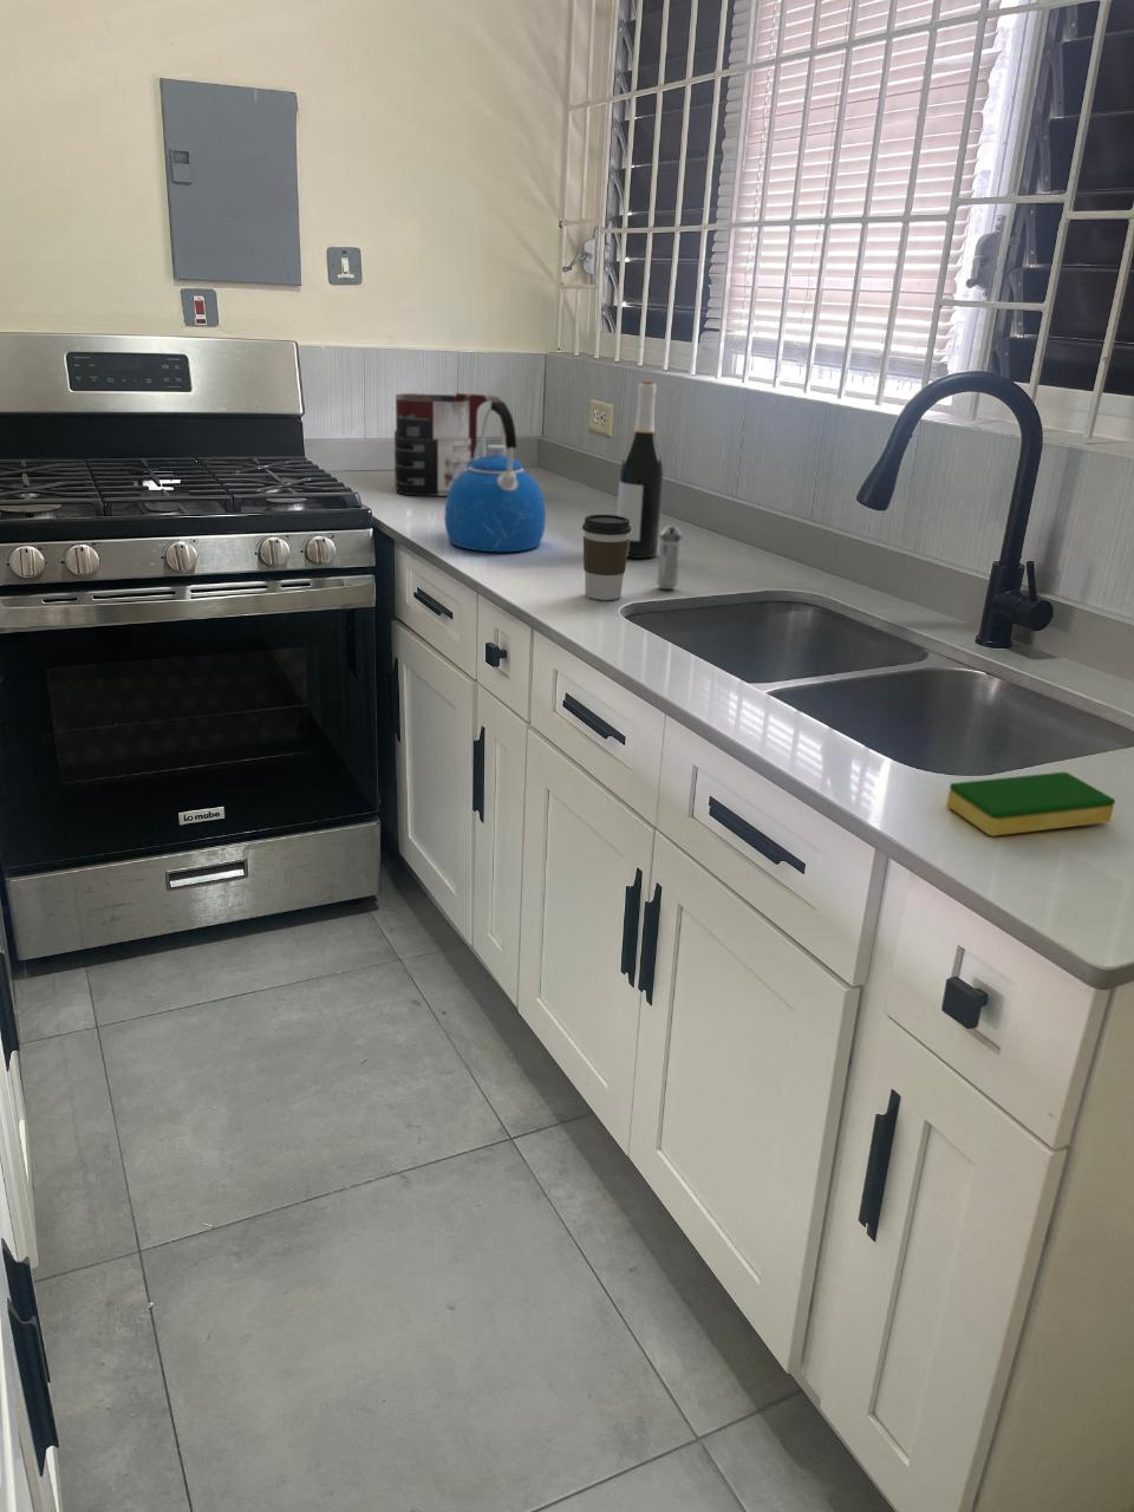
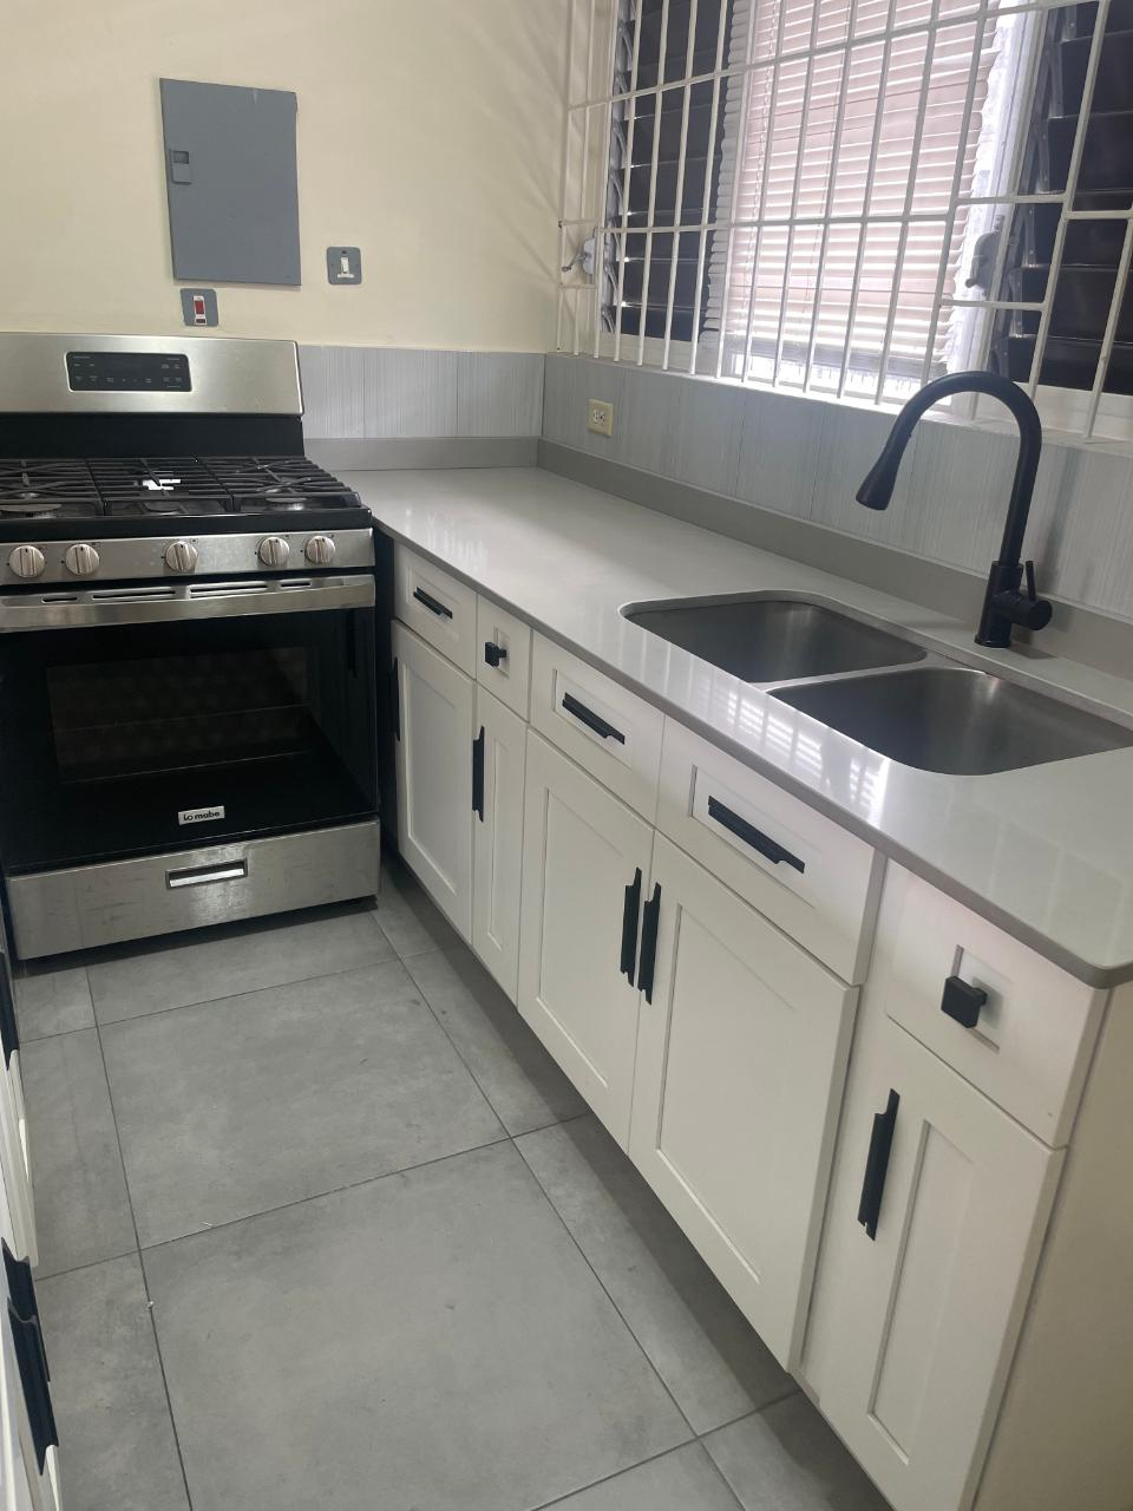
- dish sponge (1029, 802)
- wine bottle (641, 469)
- mug (450, 442)
- coffee cup (605, 556)
- kettle (492, 471)
- shaker (668, 556)
